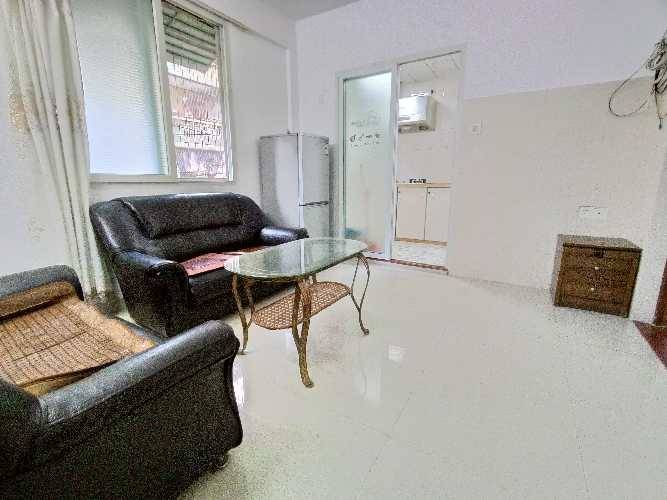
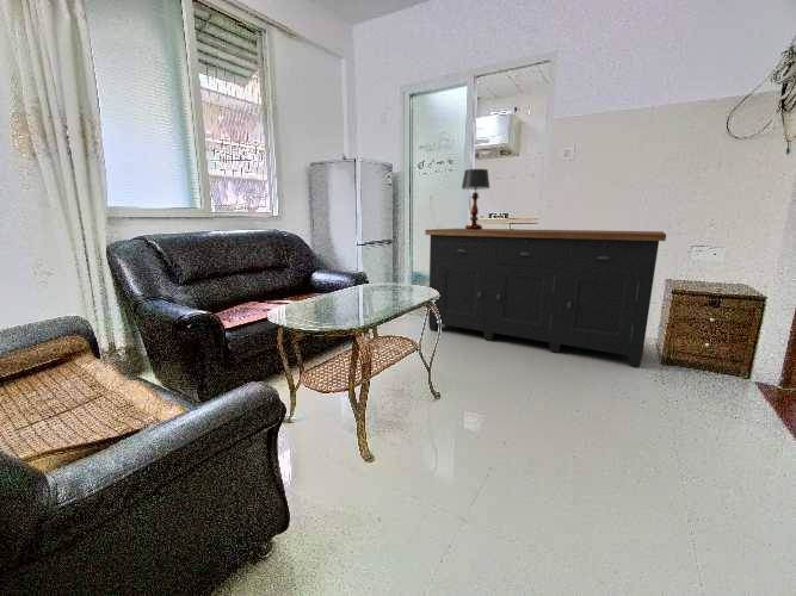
+ sideboard (531, 285)
+ table lamp (475, 200)
